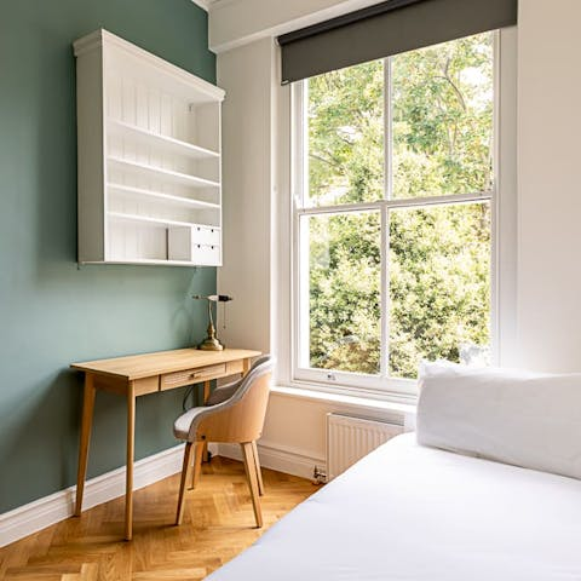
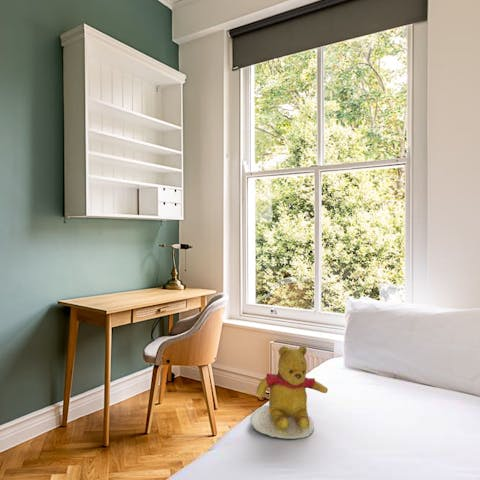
+ teddy bear (288, 385)
